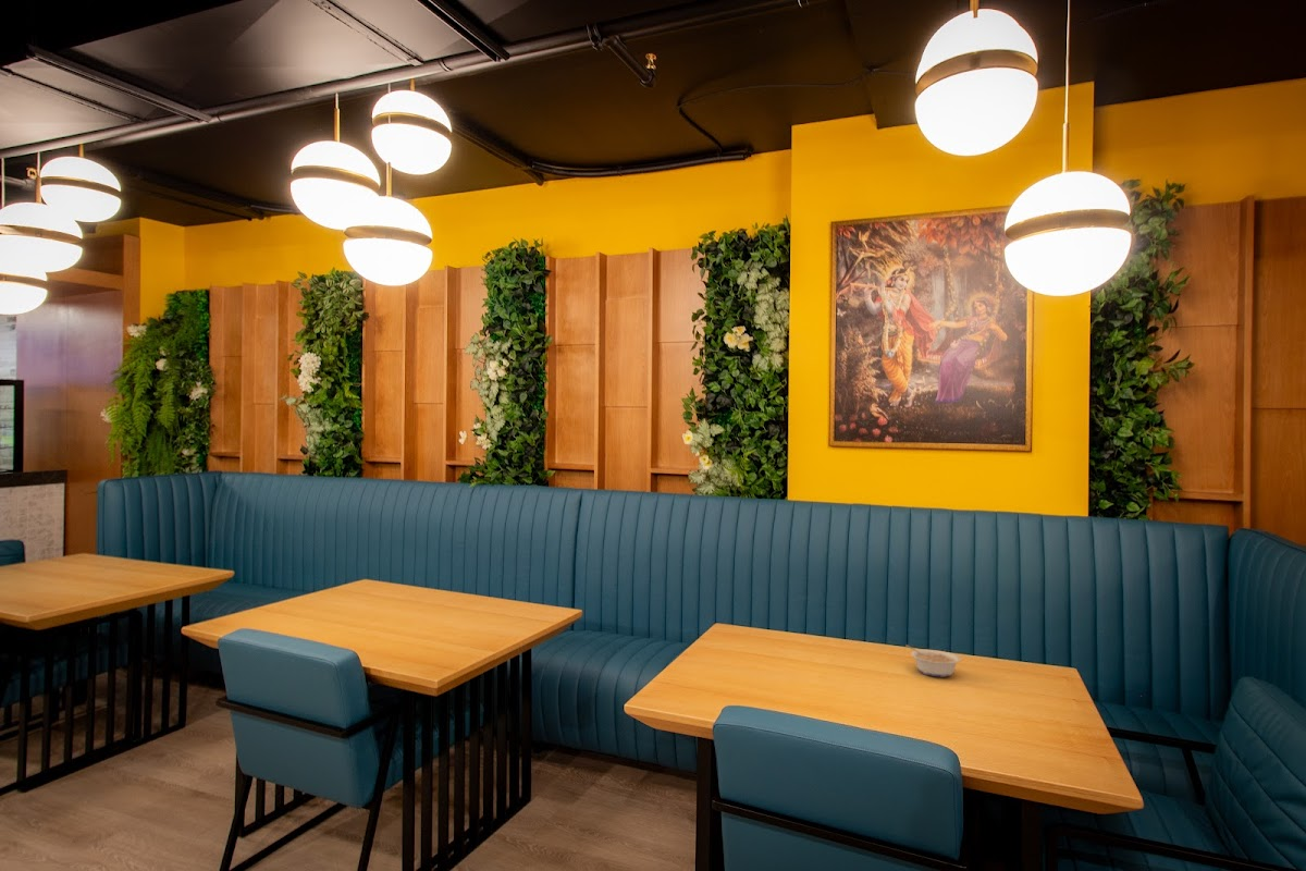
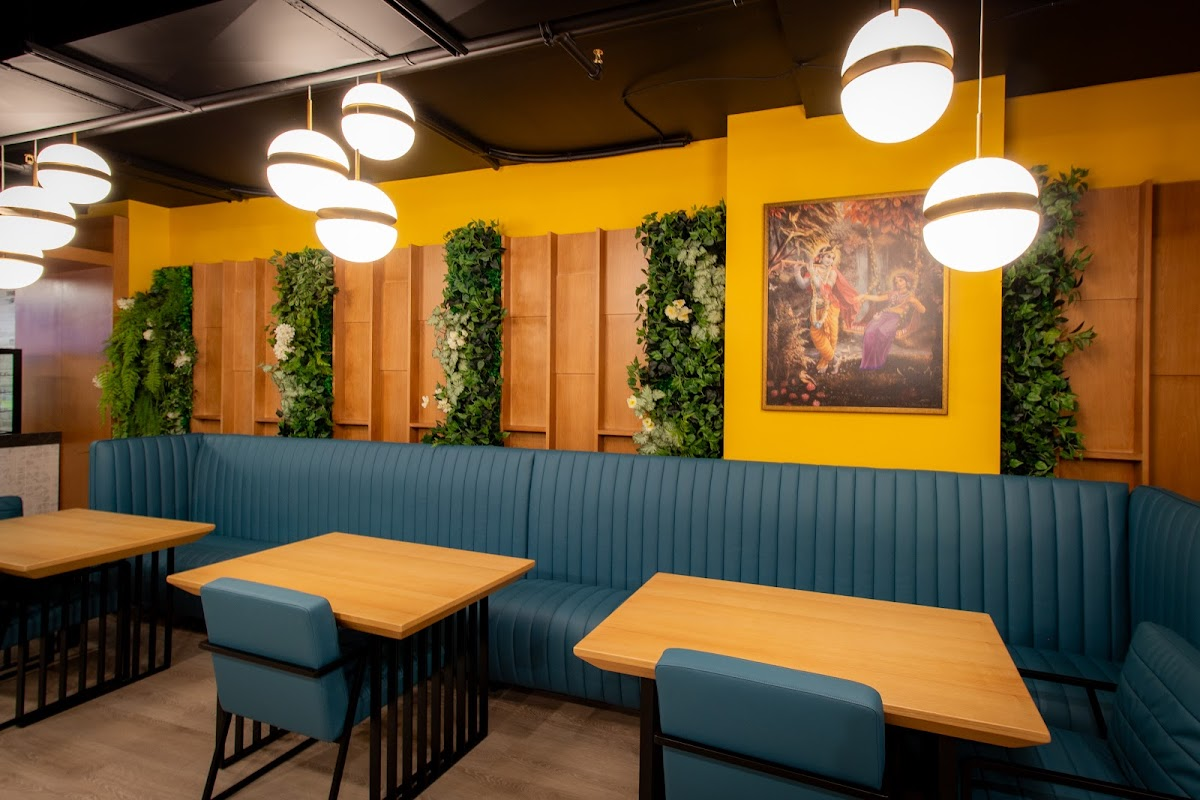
- legume (933, 662)
